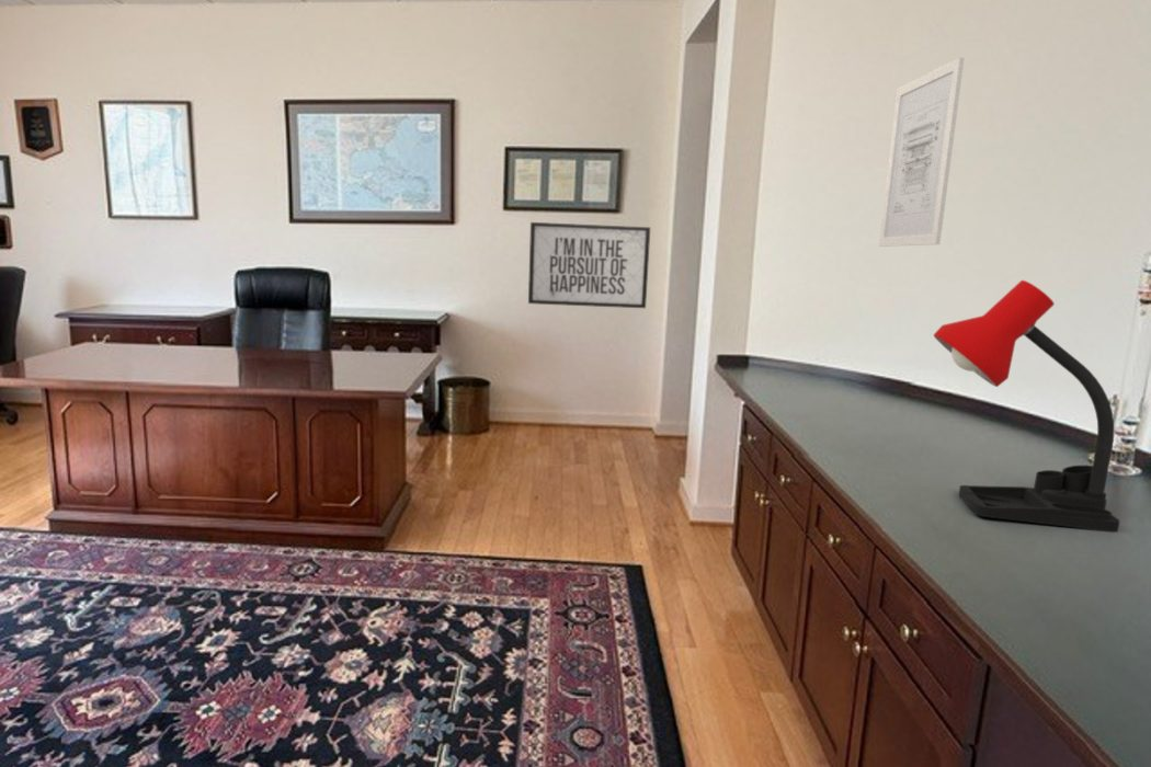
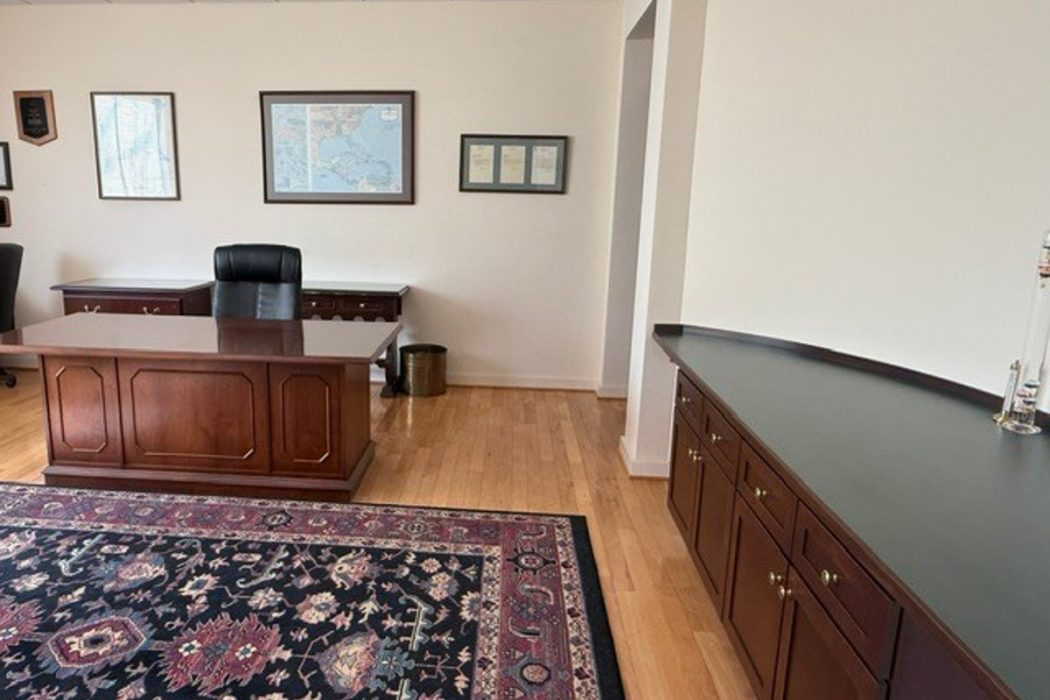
- desk lamp (1007, 377)
- mirror (589, 265)
- wall art (916, 161)
